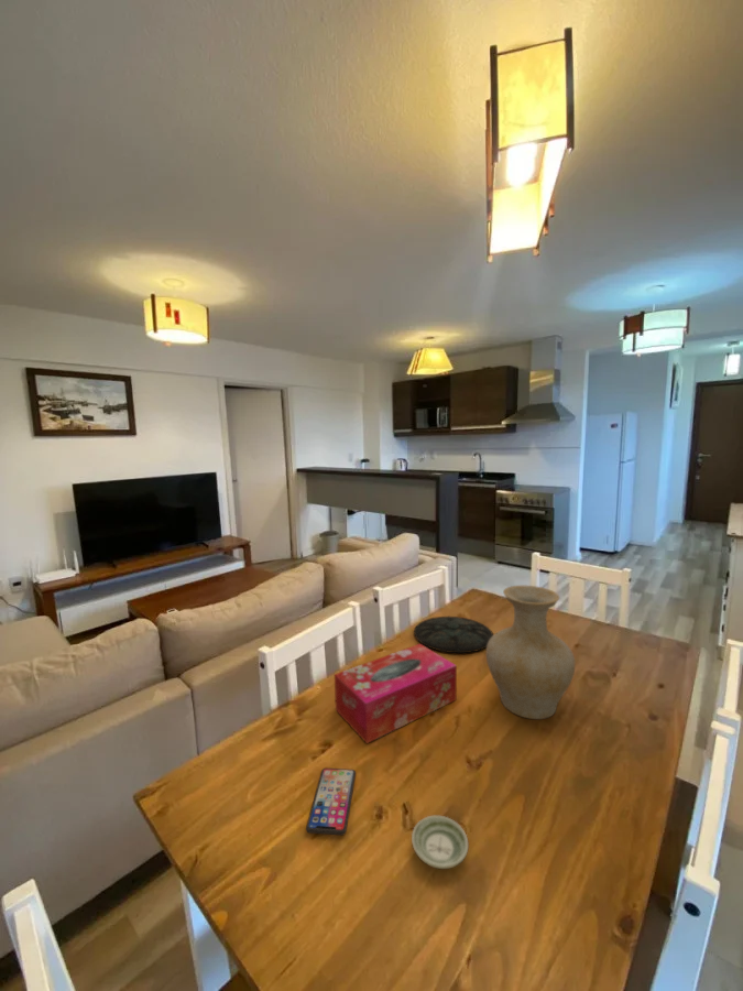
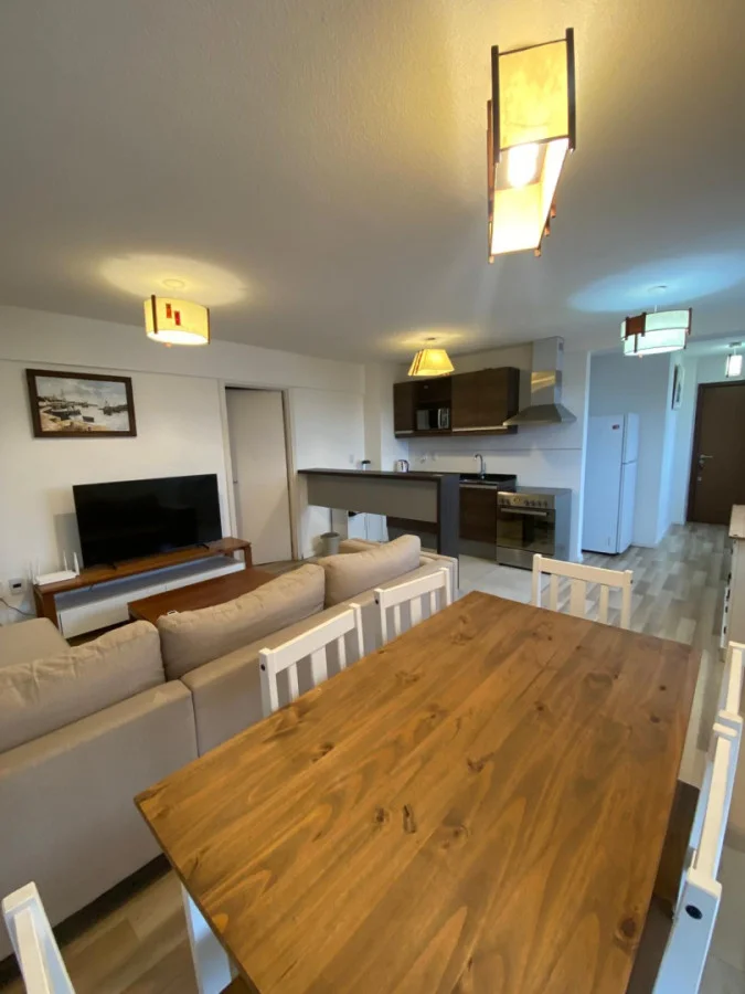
- smartphone (332, 798)
- vase (528, 649)
- plate (452, 629)
- tissue box (396, 687)
- saucer (439, 845)
